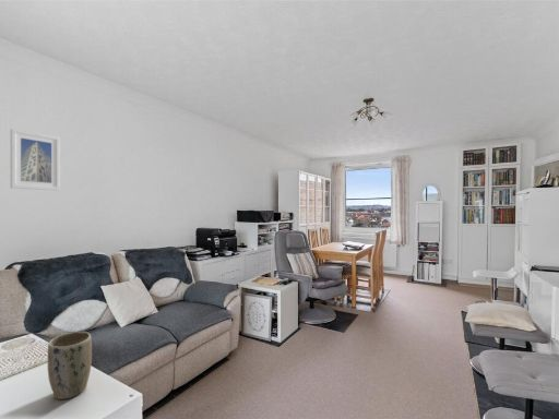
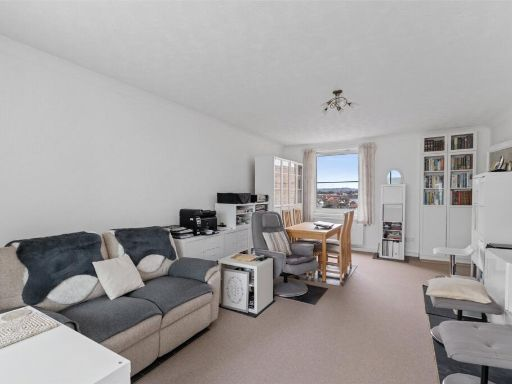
- plant pot (70, 364)
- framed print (36, 160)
